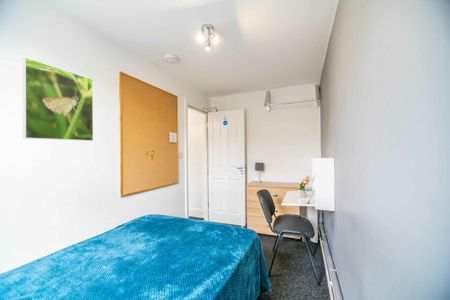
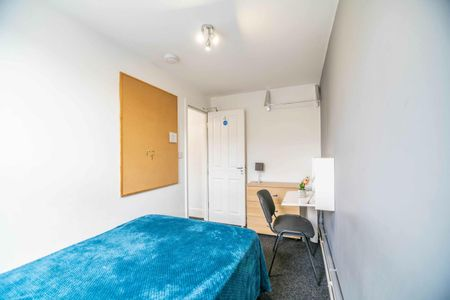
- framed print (62, 104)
